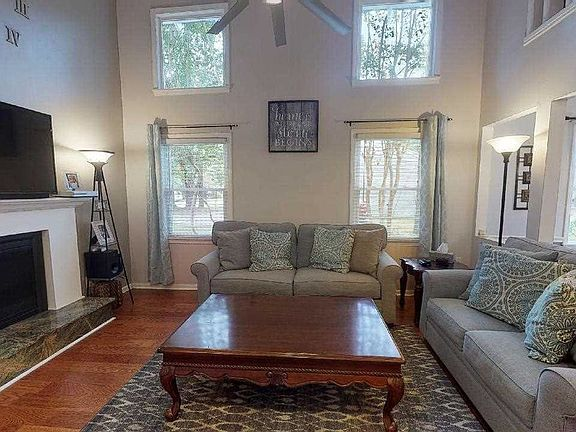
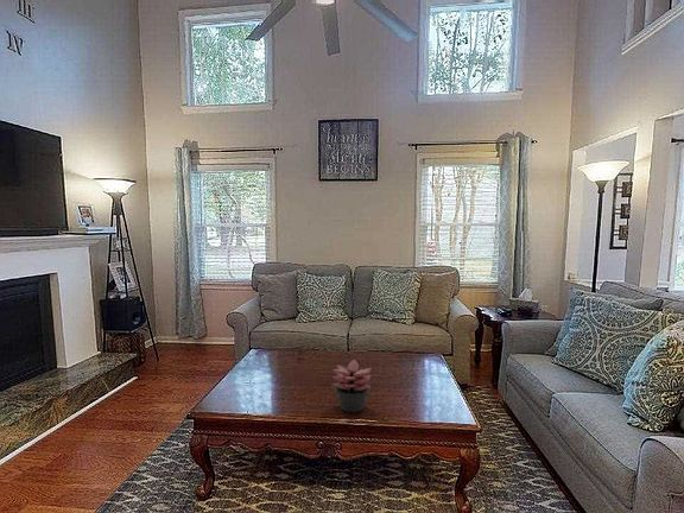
+ succulent plant (352, 387)
